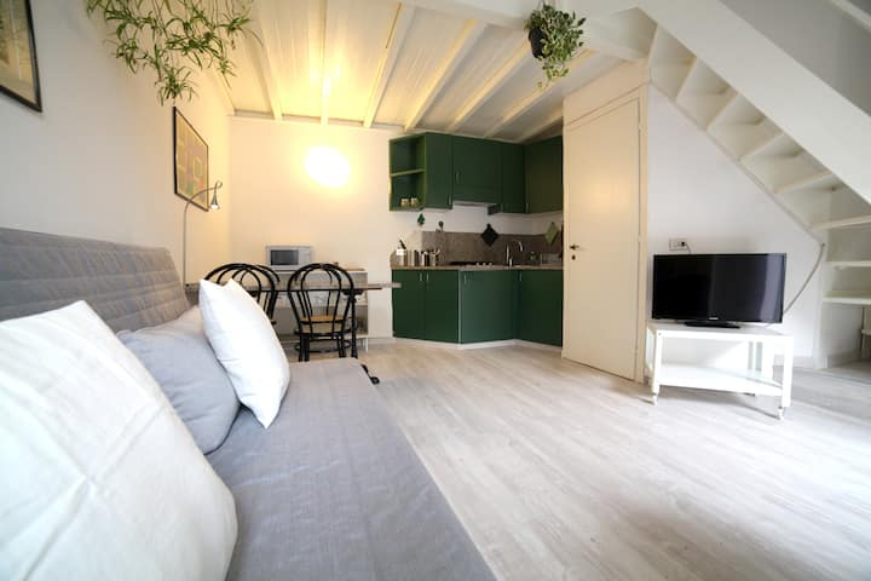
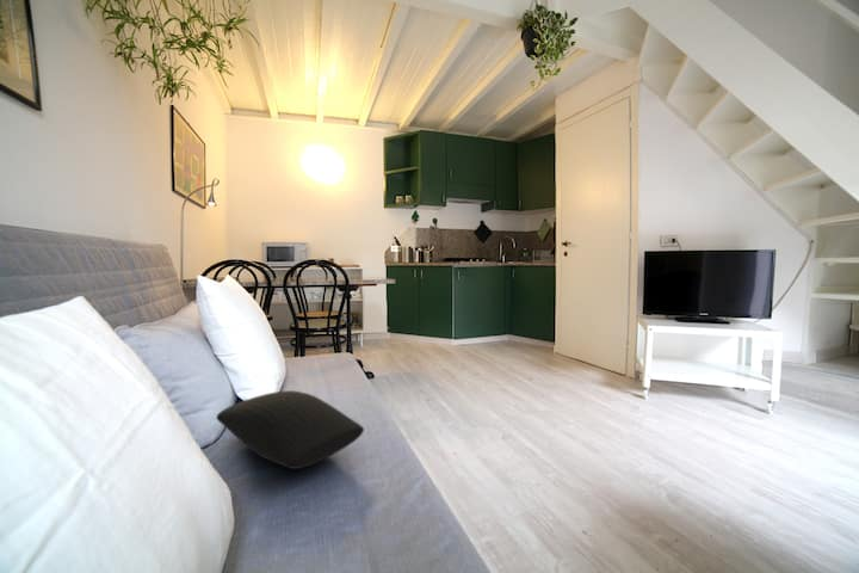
+ cushion (286, 423)
